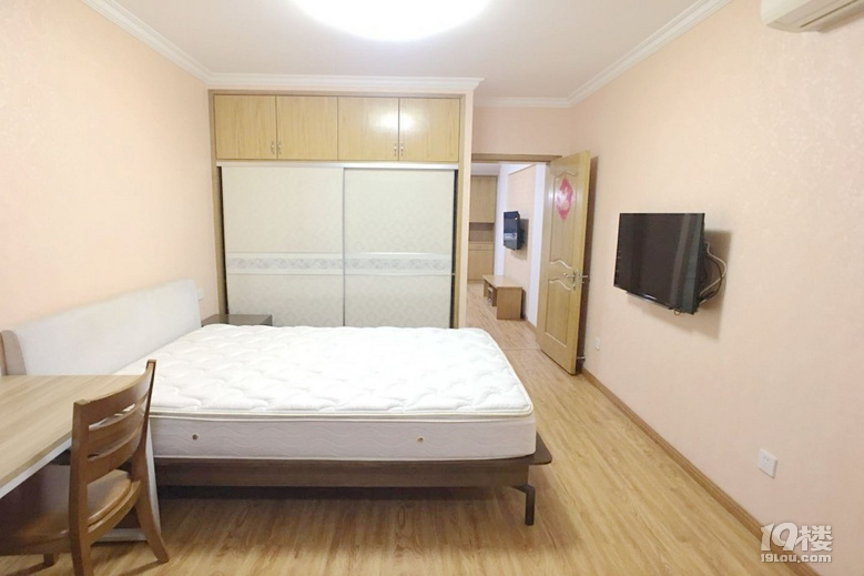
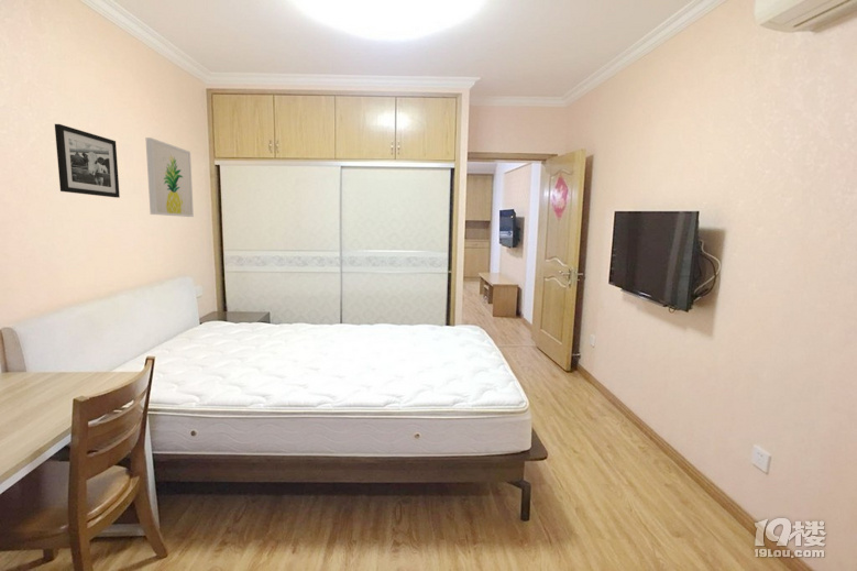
+ picture frame (89, 164)
+ wall art (172, 180)
